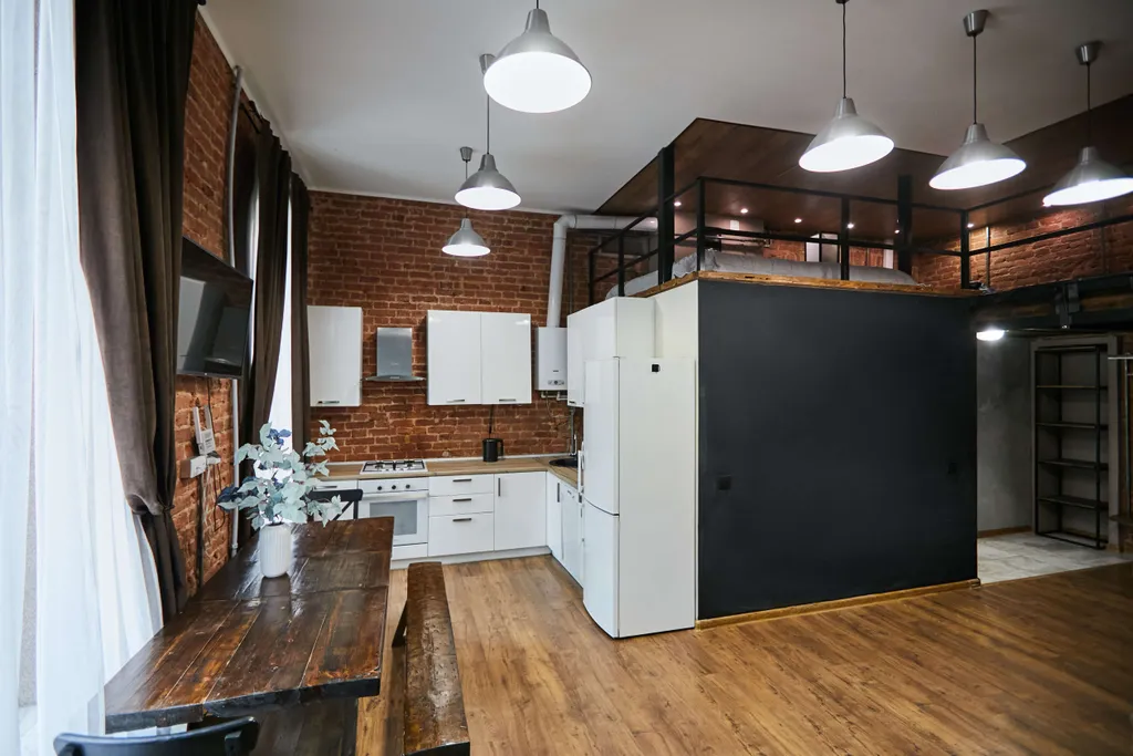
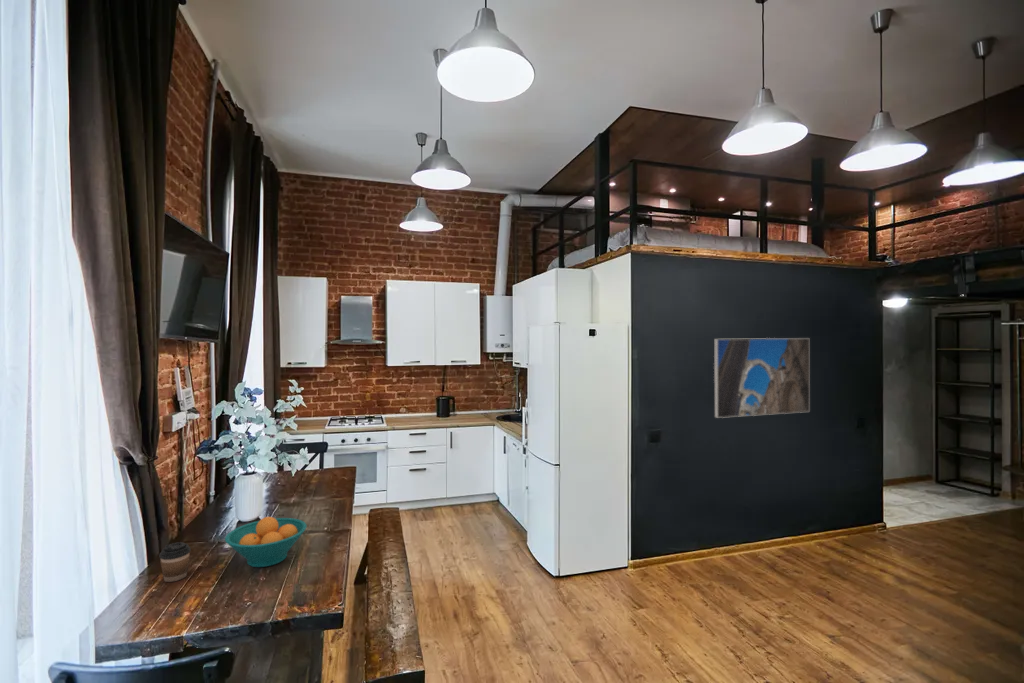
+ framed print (763, 376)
+ coffee cup (175, 560)
+ fruit bowl (267, 538)
